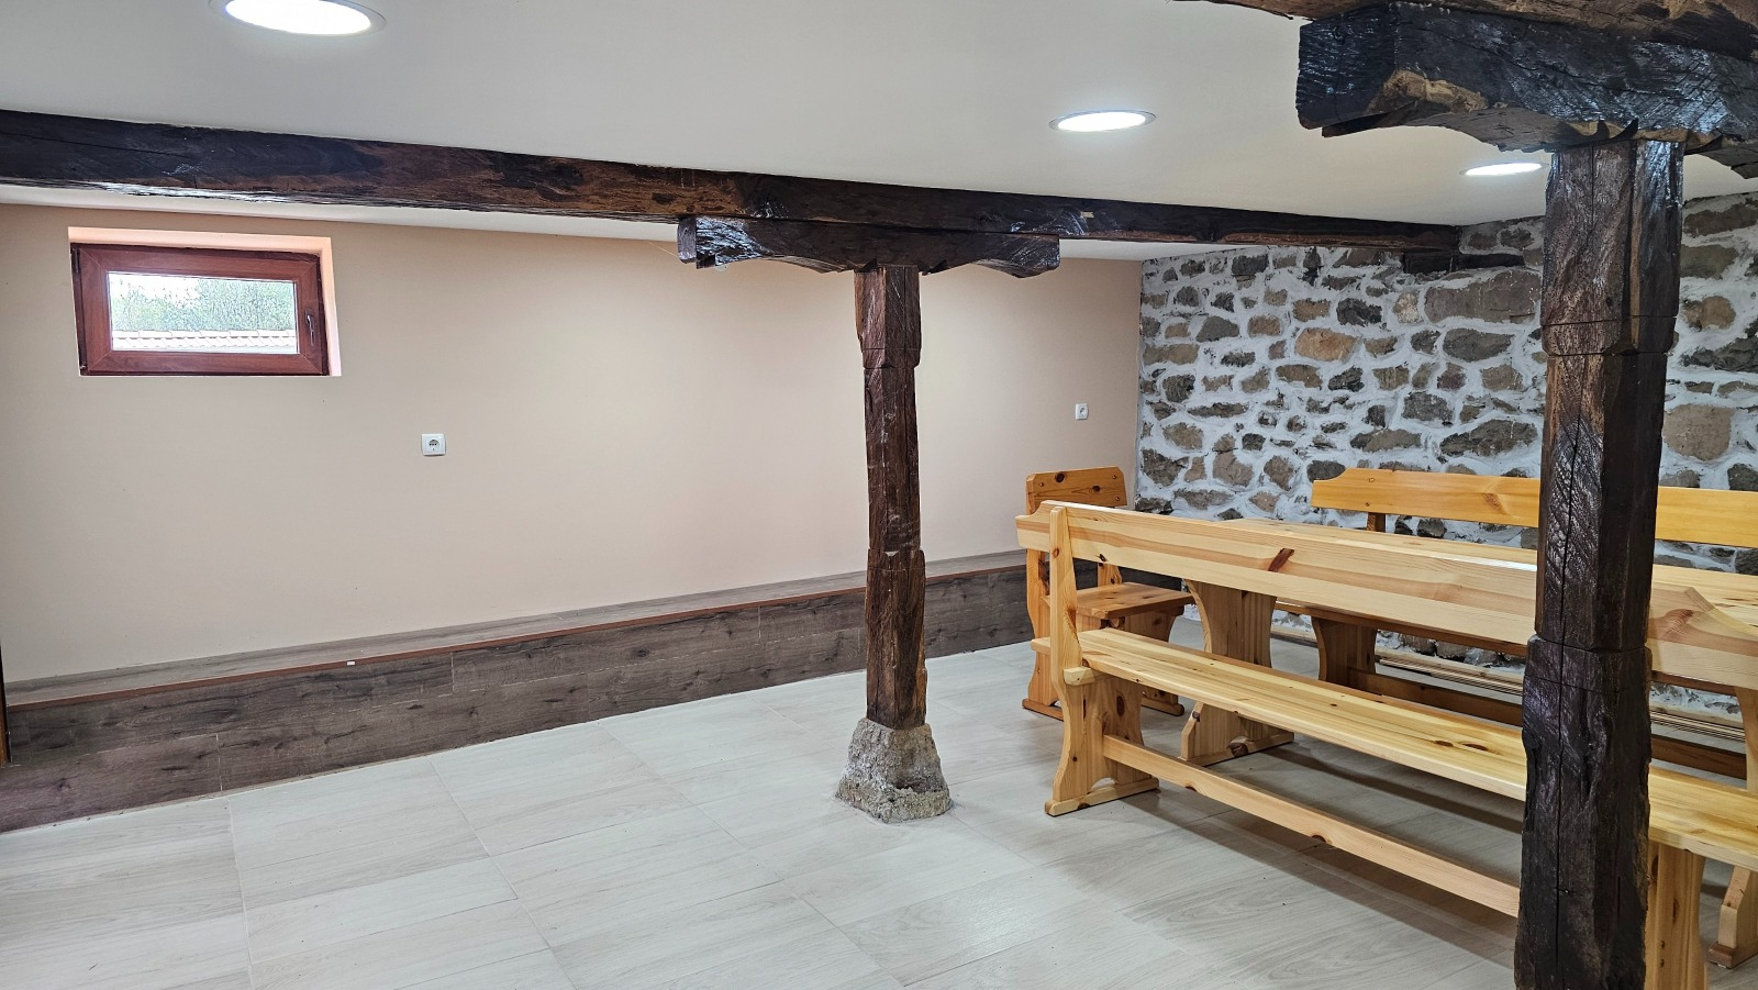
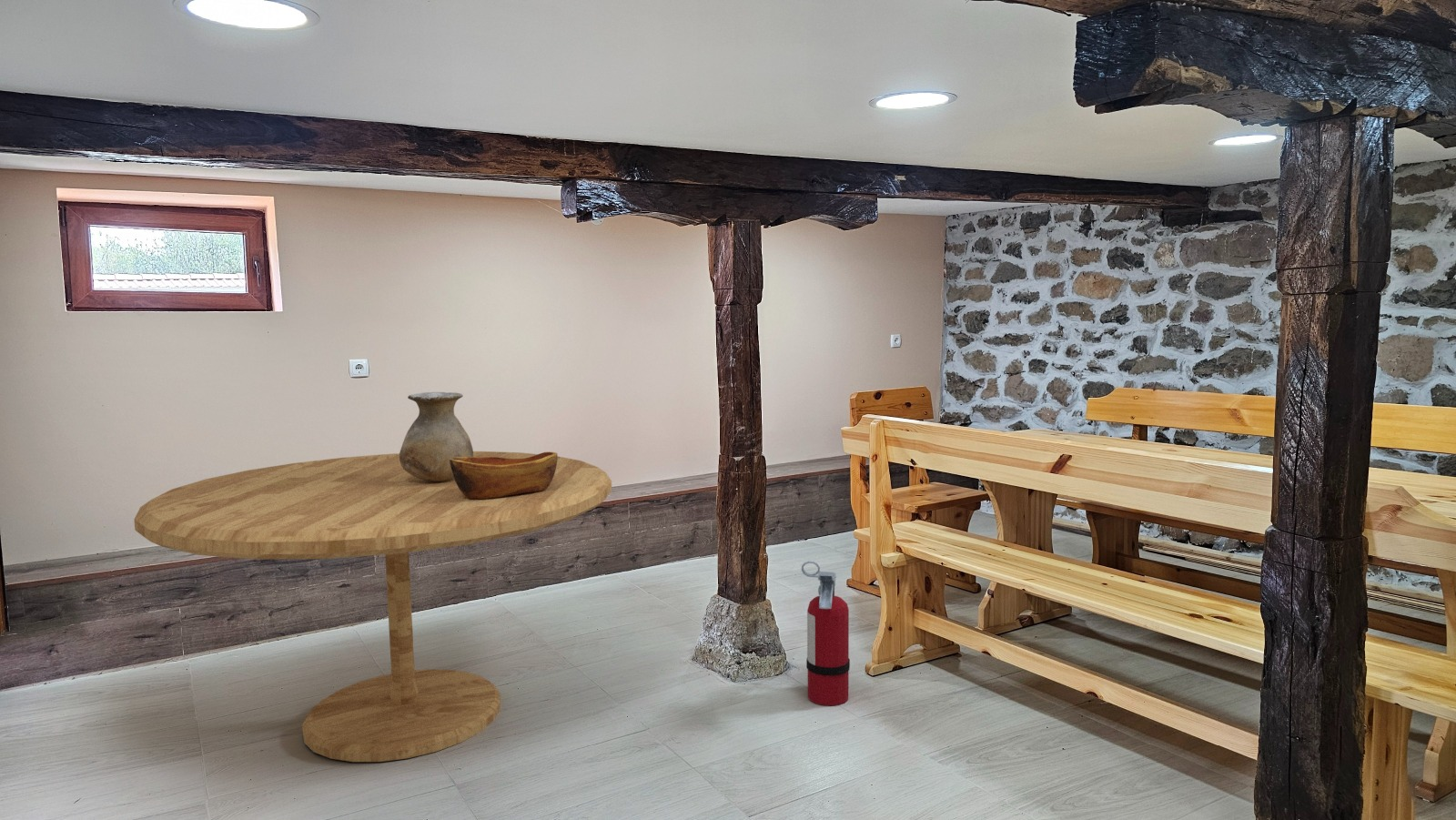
+ wooden bowl (503, 472)
+ fire extinguisher (825, 628)
+ vase (435, 437)
+ dining table (399, 601)
